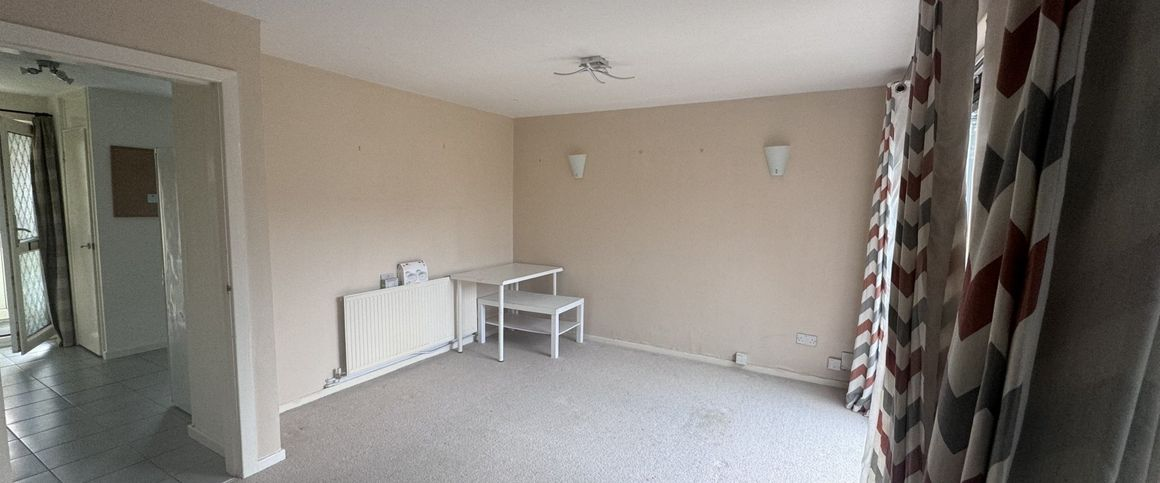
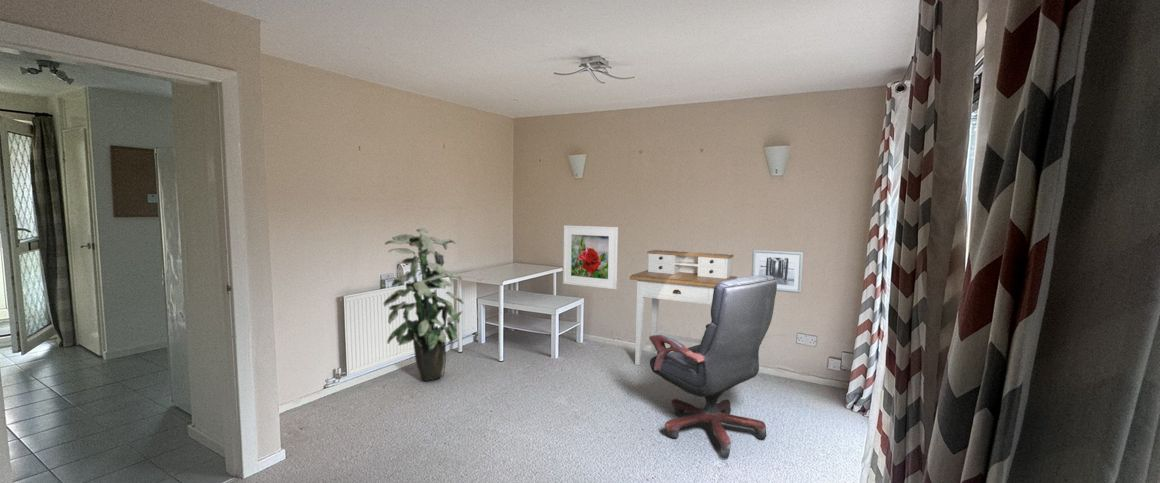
+ desk (683, 301)
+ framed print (589, 256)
+ wall art (776, 270)
+ office chair (708, 351)
+ indoor plant (423, 303)
